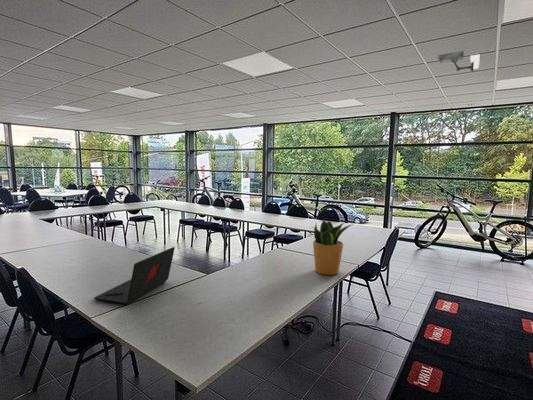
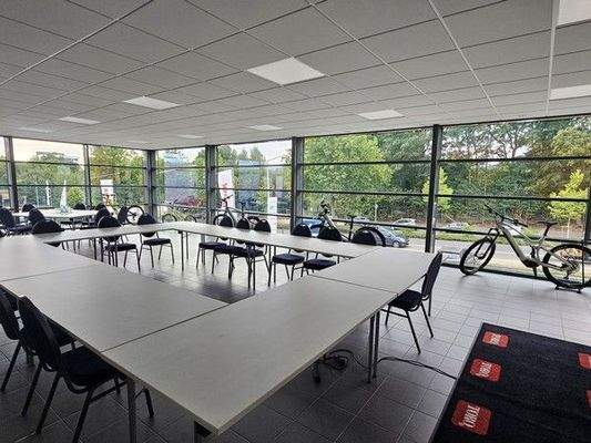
- security camera (457, 65)
- laptop (136, 271)
- potted plant (330, 245)
